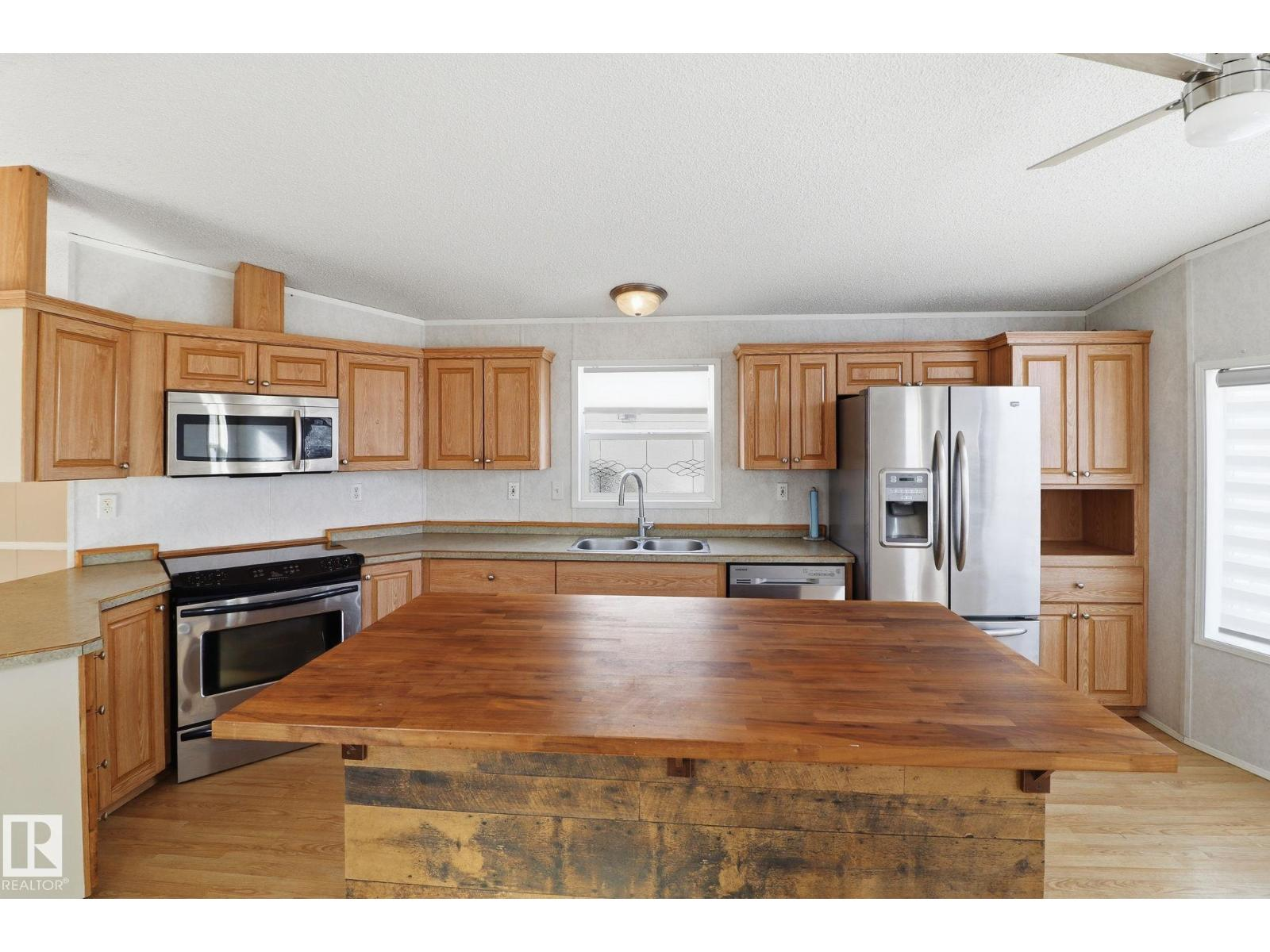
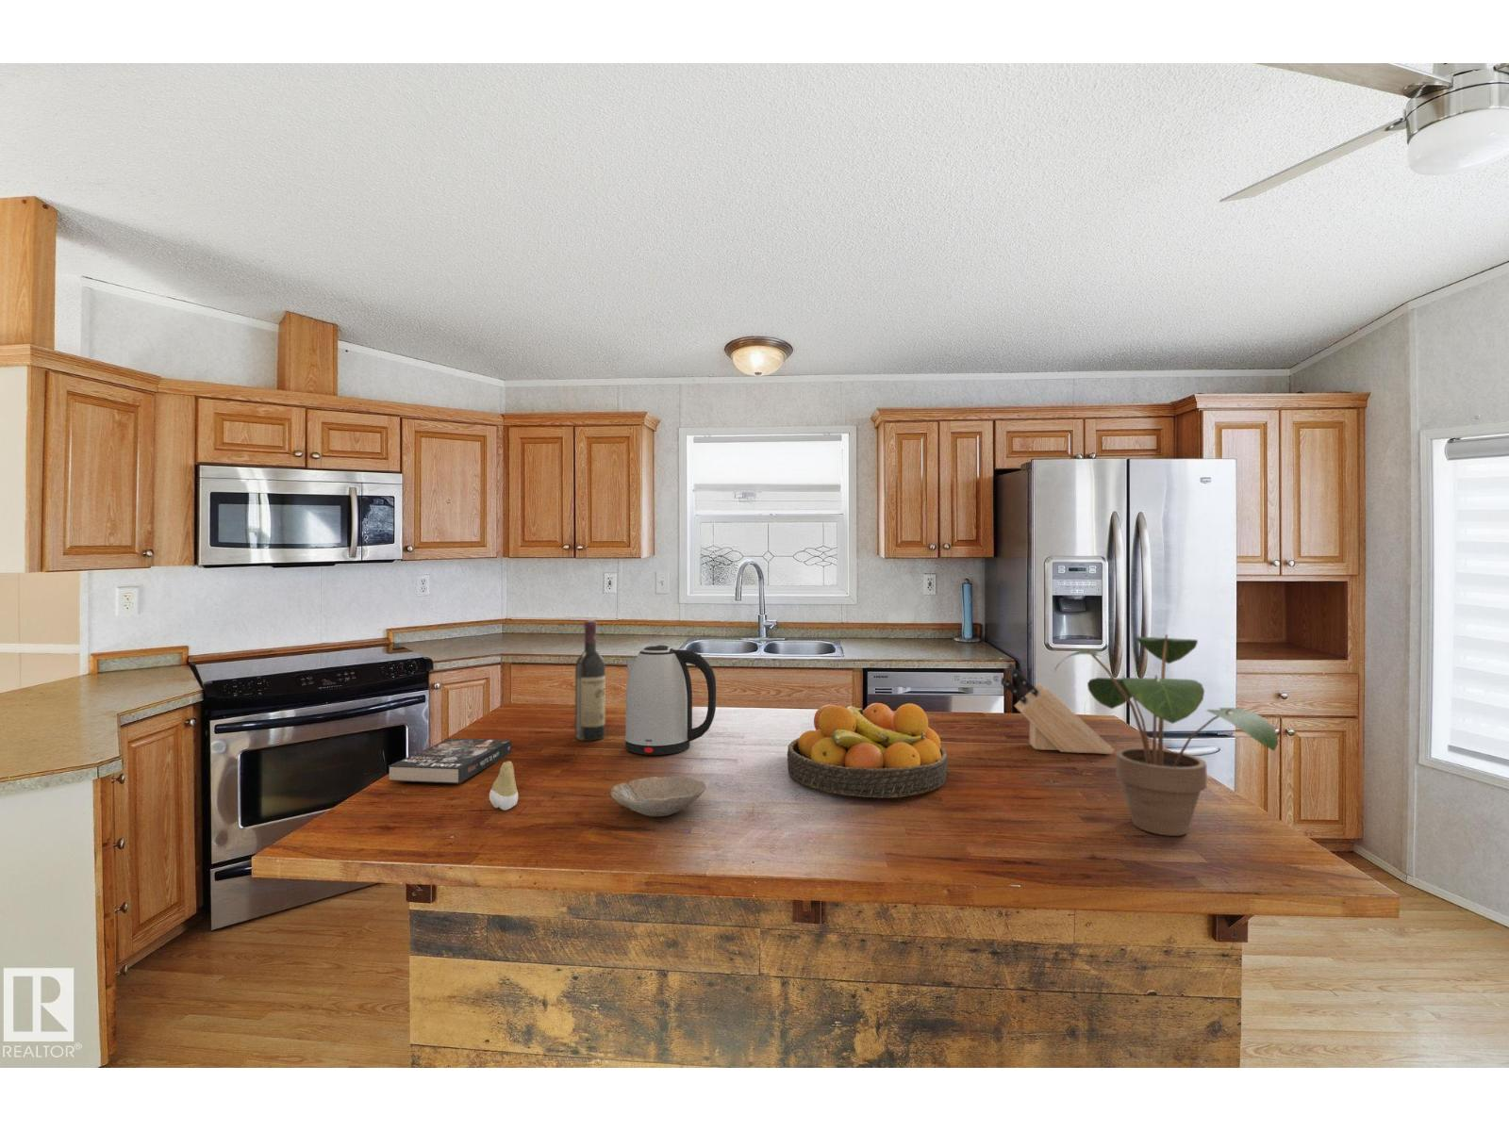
+ fruit bowl (866, 737)
+ knife block (1054, 707)
+ wine bottle (589, 678)
+ book (454, 759)
+ potted plant (1160, 732)
+ bowl (658, 797)
+ kettle (670, 695)
+ tooth (505, 782)
